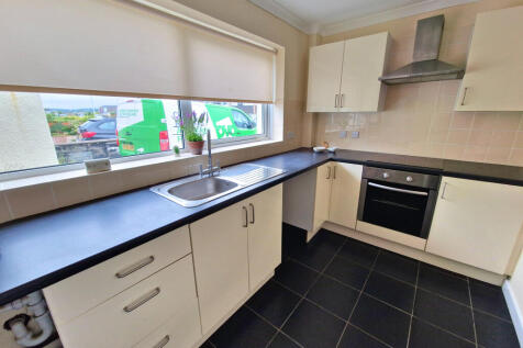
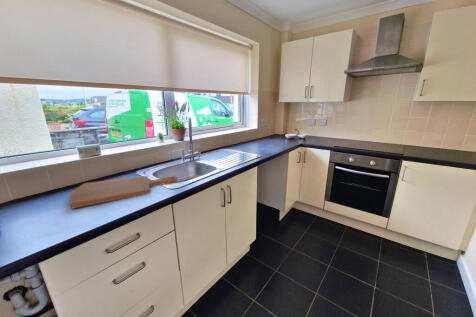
+ cutting board (121, 188)
